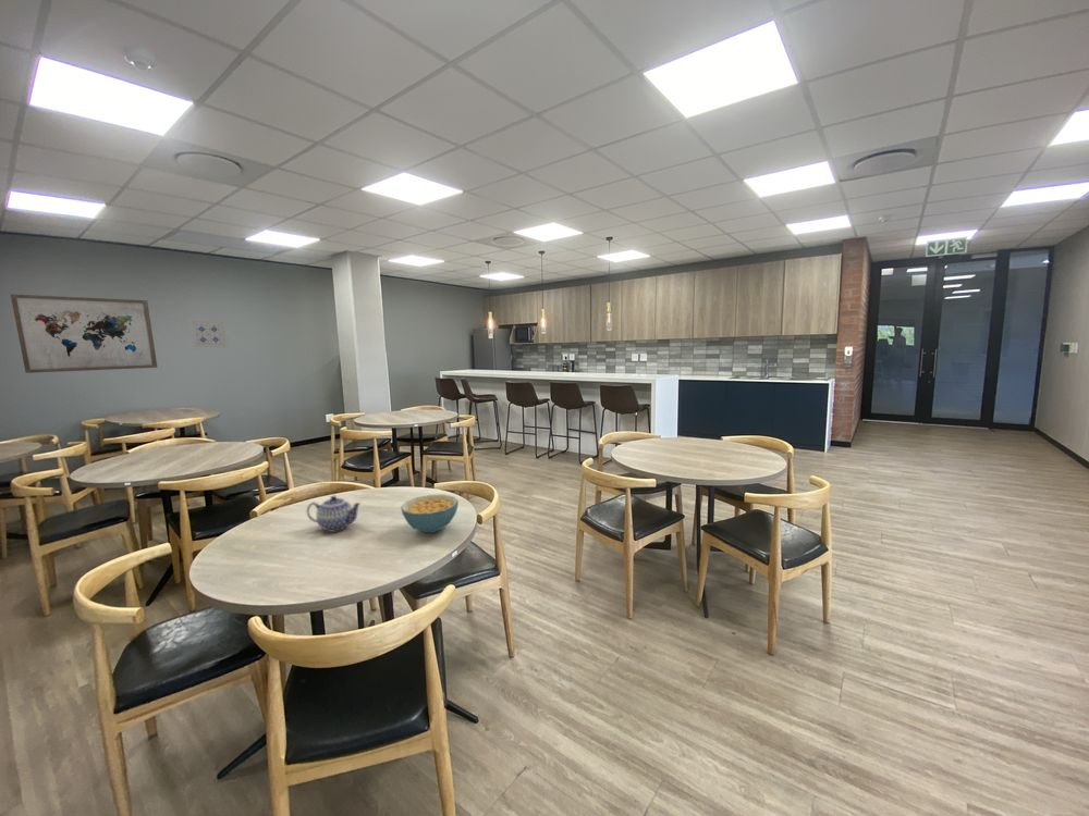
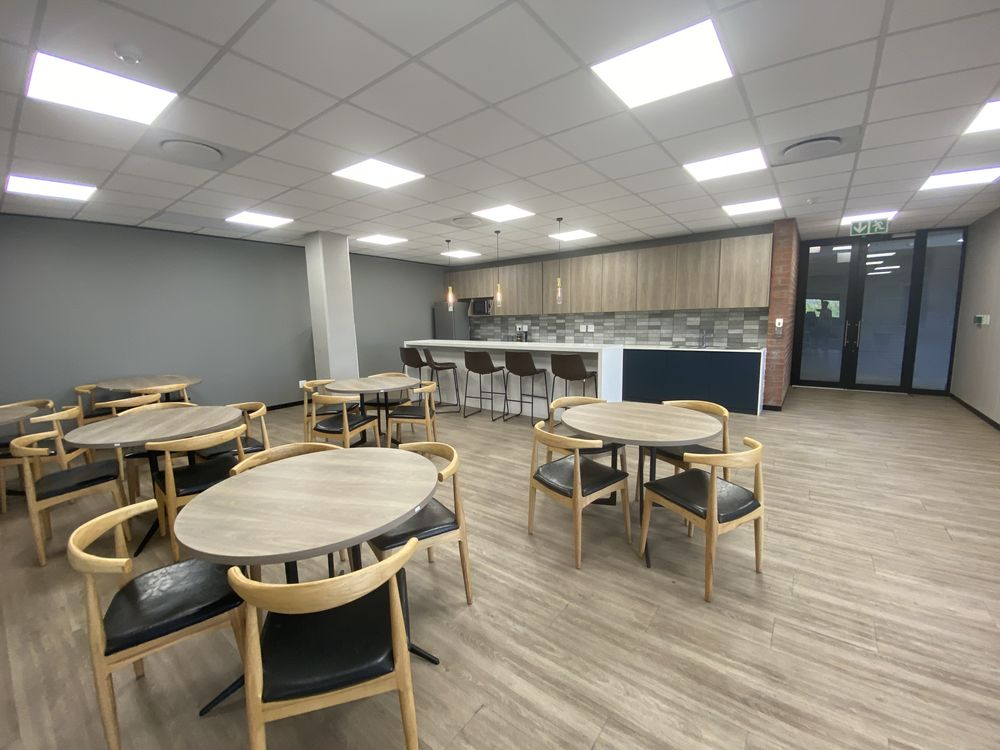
- cereal bowl (430, 516)
- wall art (90, 334)
- teapot (333, 511)
- wall art (208, 334)
